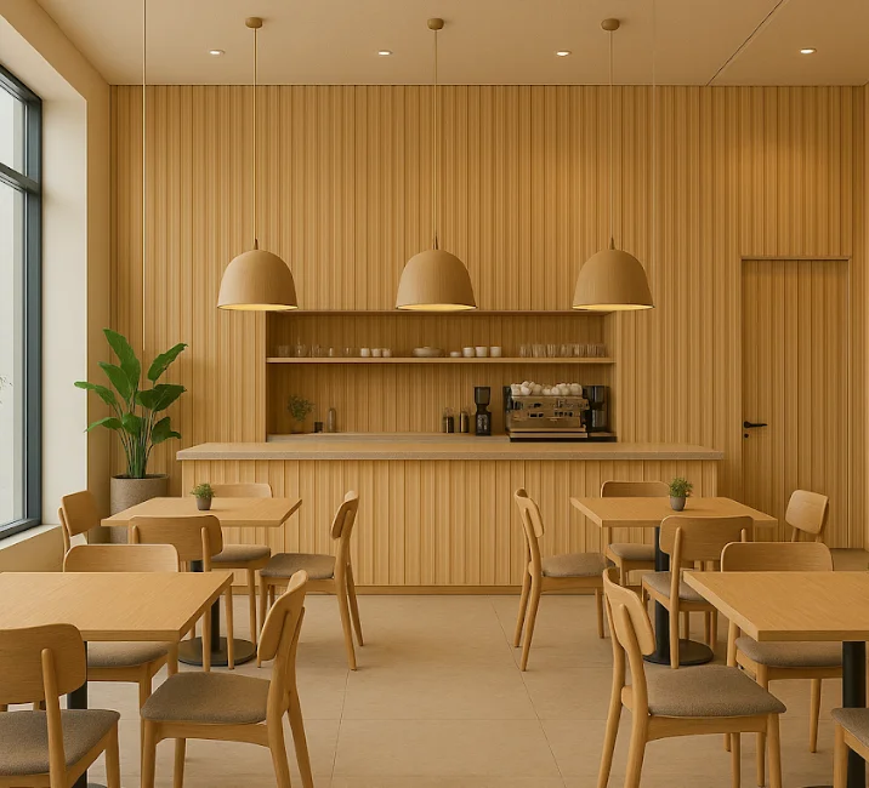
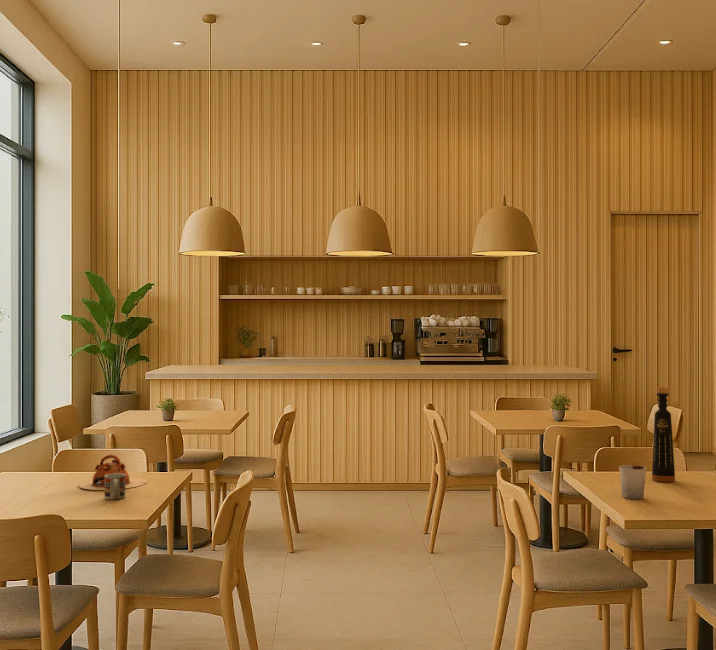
+ bottle (663, 433)
+ teapot (113, 468)
+ cup (632, 481)
+ cup (115, 486)
